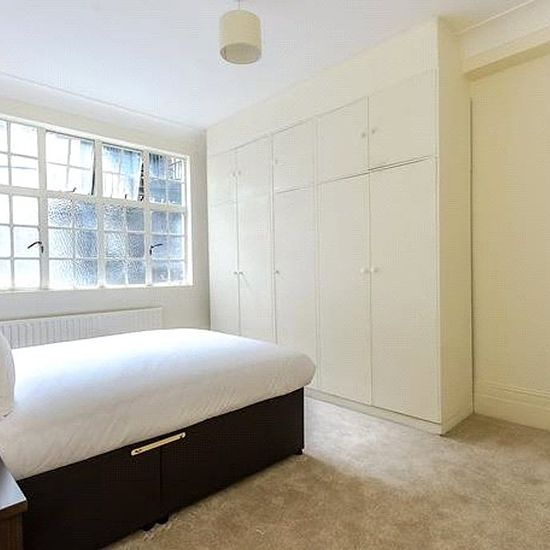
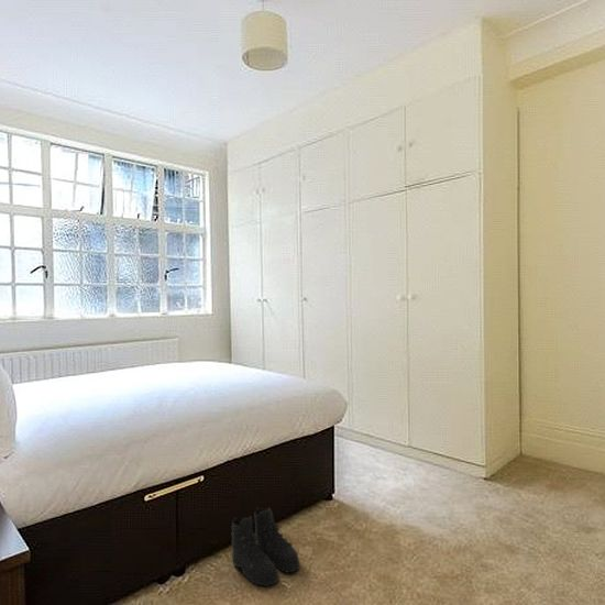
+ boots (264, 540)
